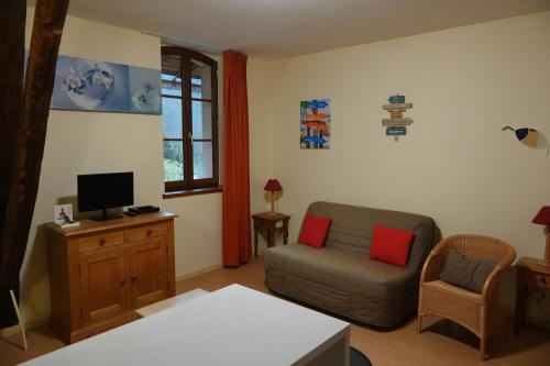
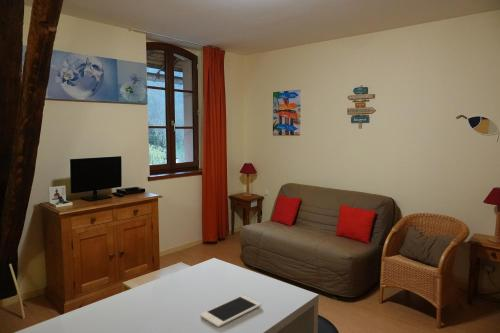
+ cell phone (231, 309)
